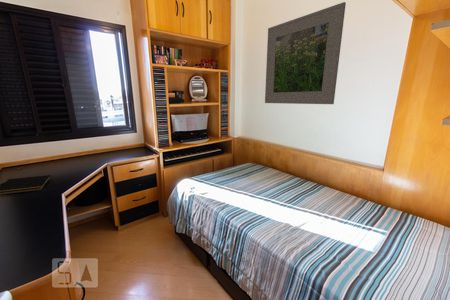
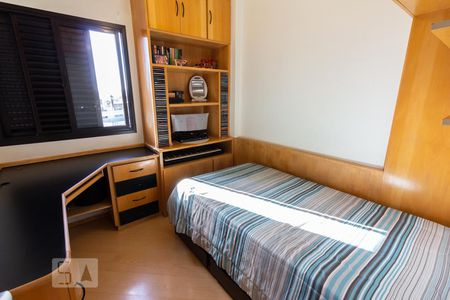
- notepad (24, 184)
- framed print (297, 62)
